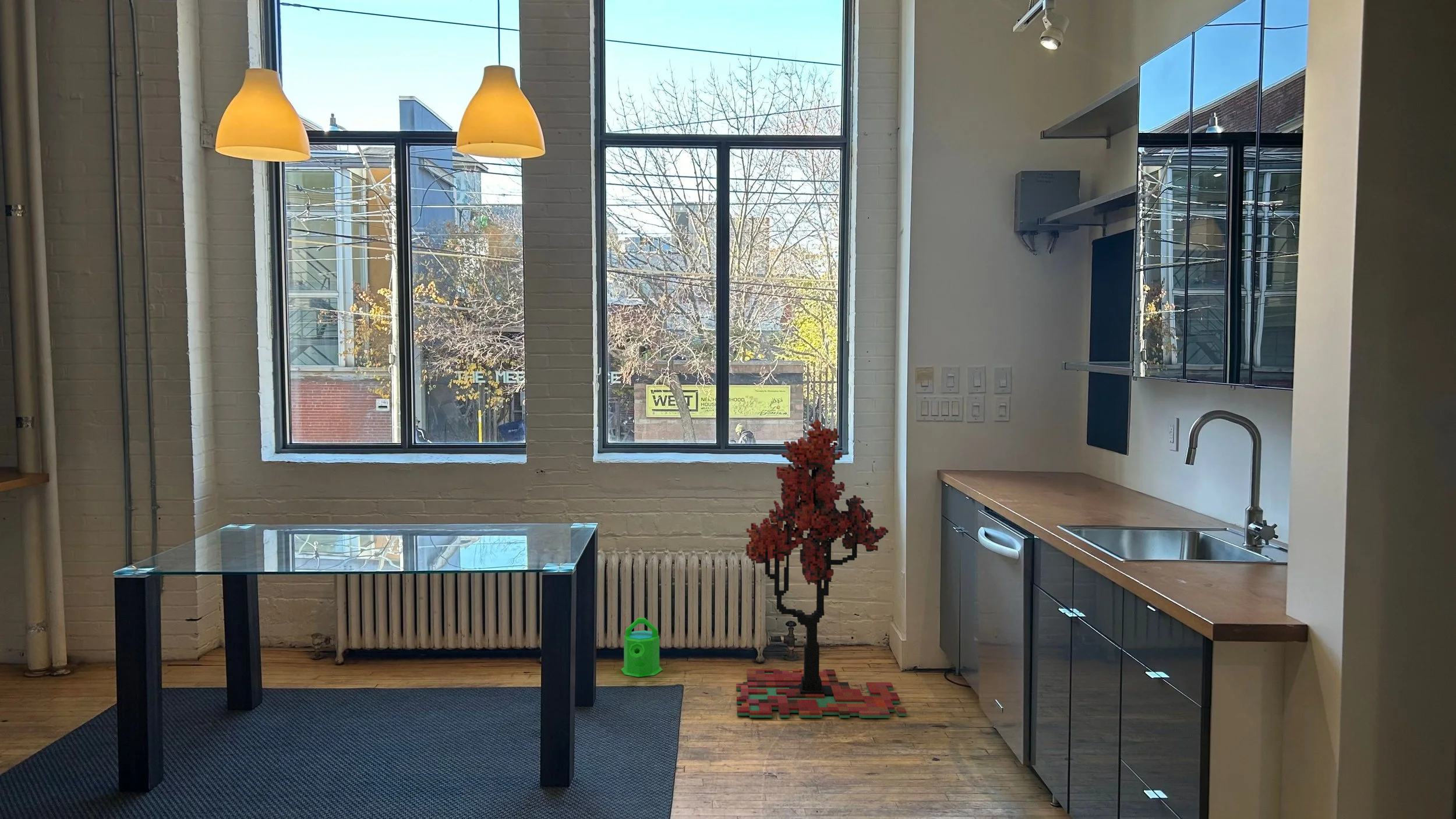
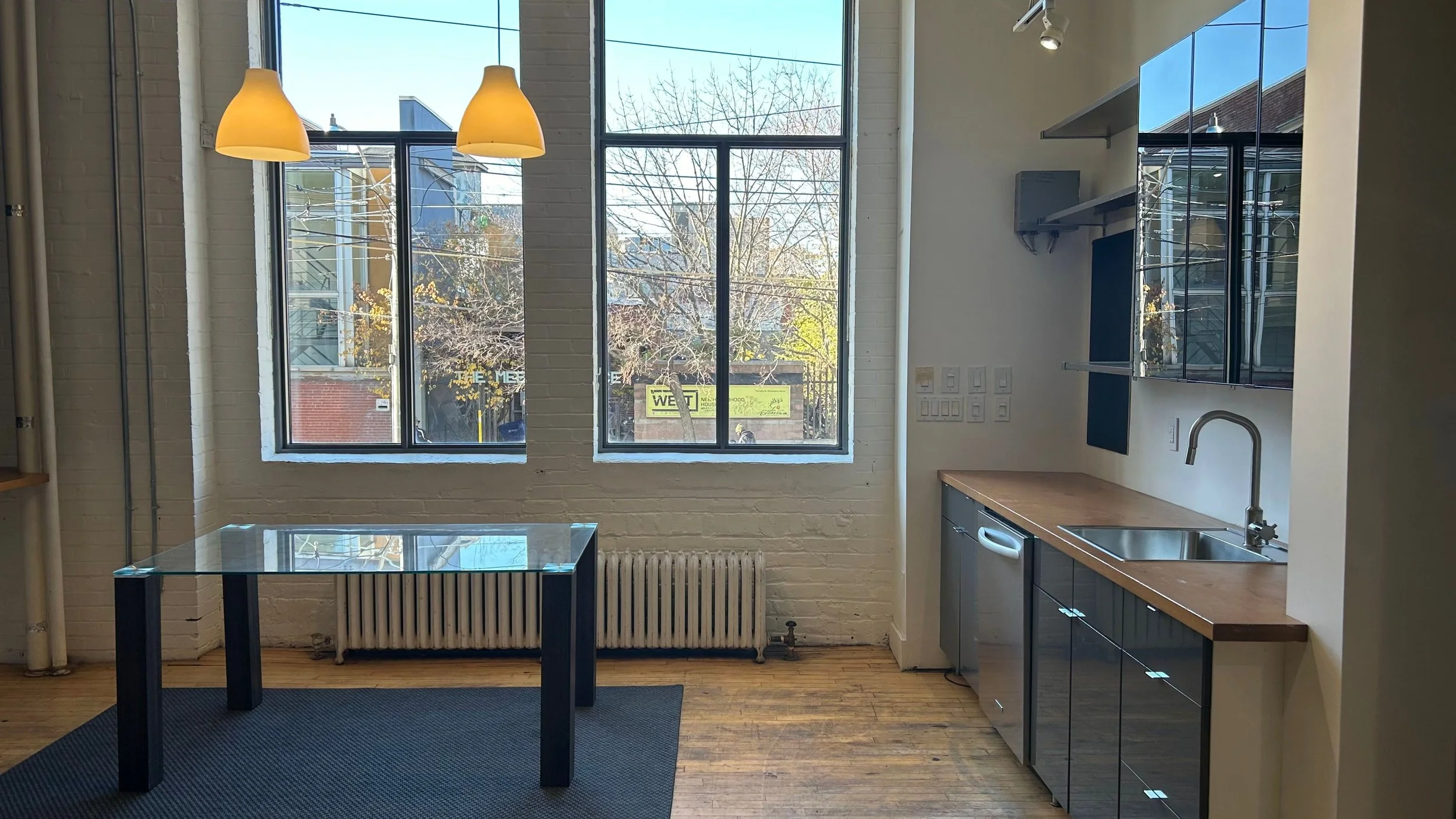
- tree (817, 557)
- watering can (641, 644)
